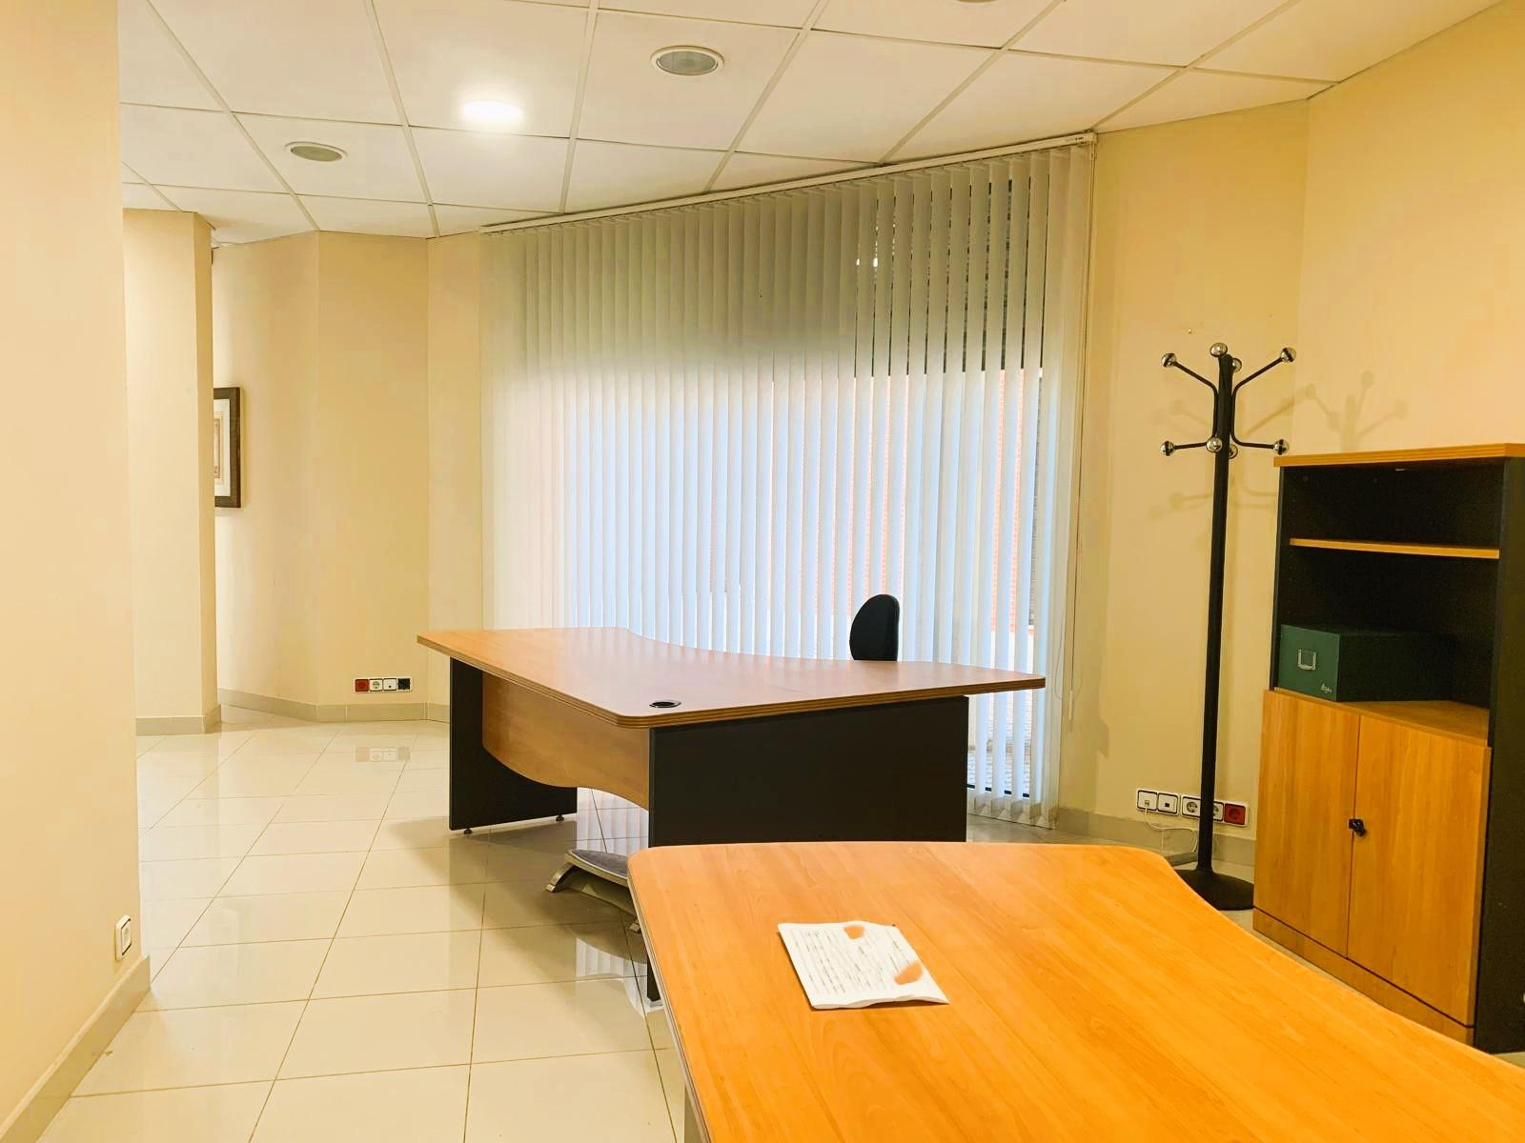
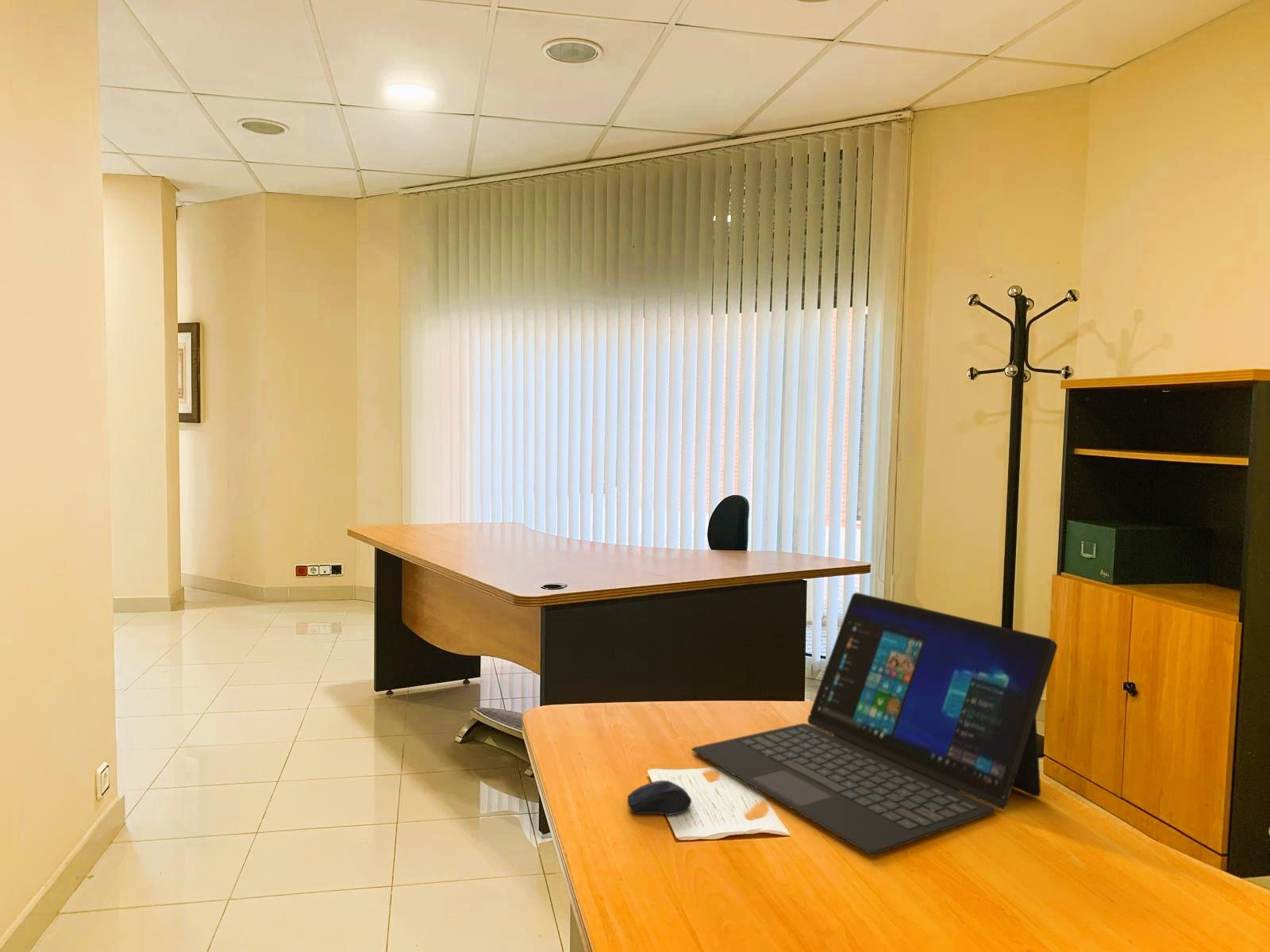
+ laptop (863, 698)
+ computer mouse (659, 793)
